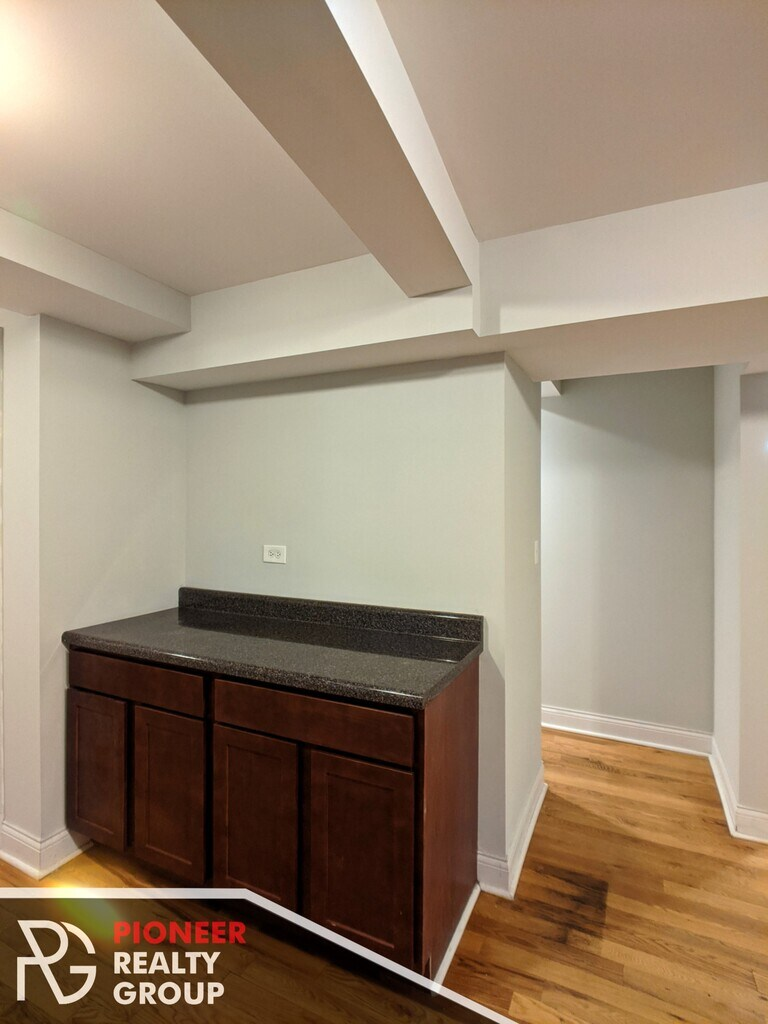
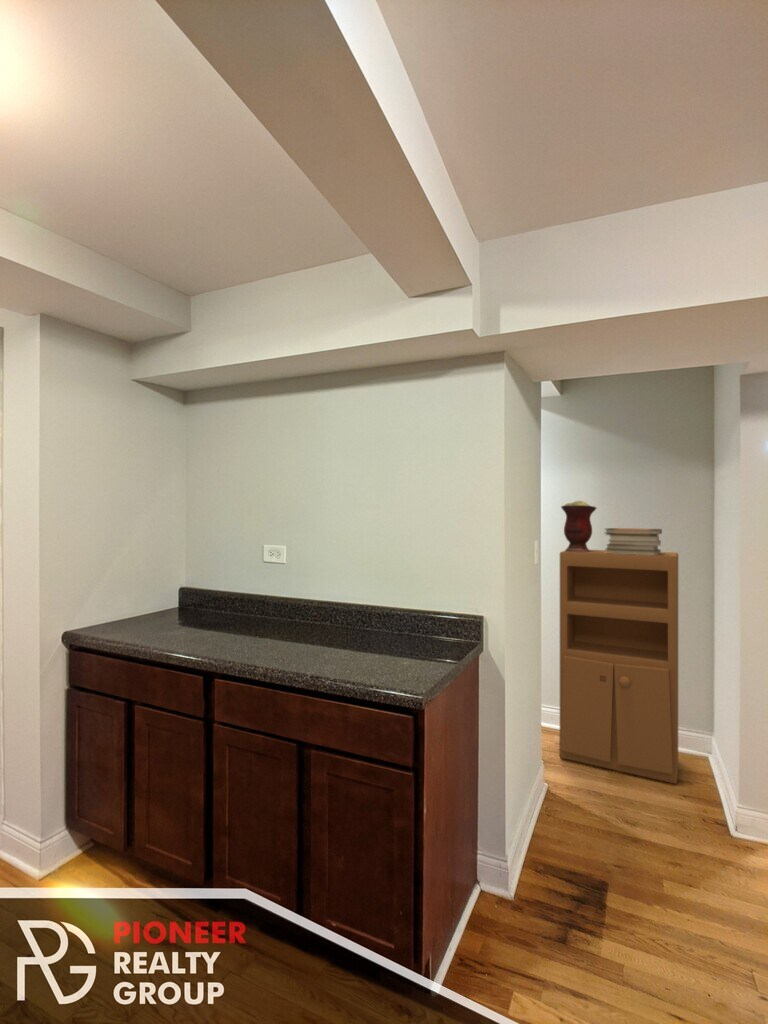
+ book stack (633, 540)
+ storage cabinet (617, 657)
+ vase (578, 525)
